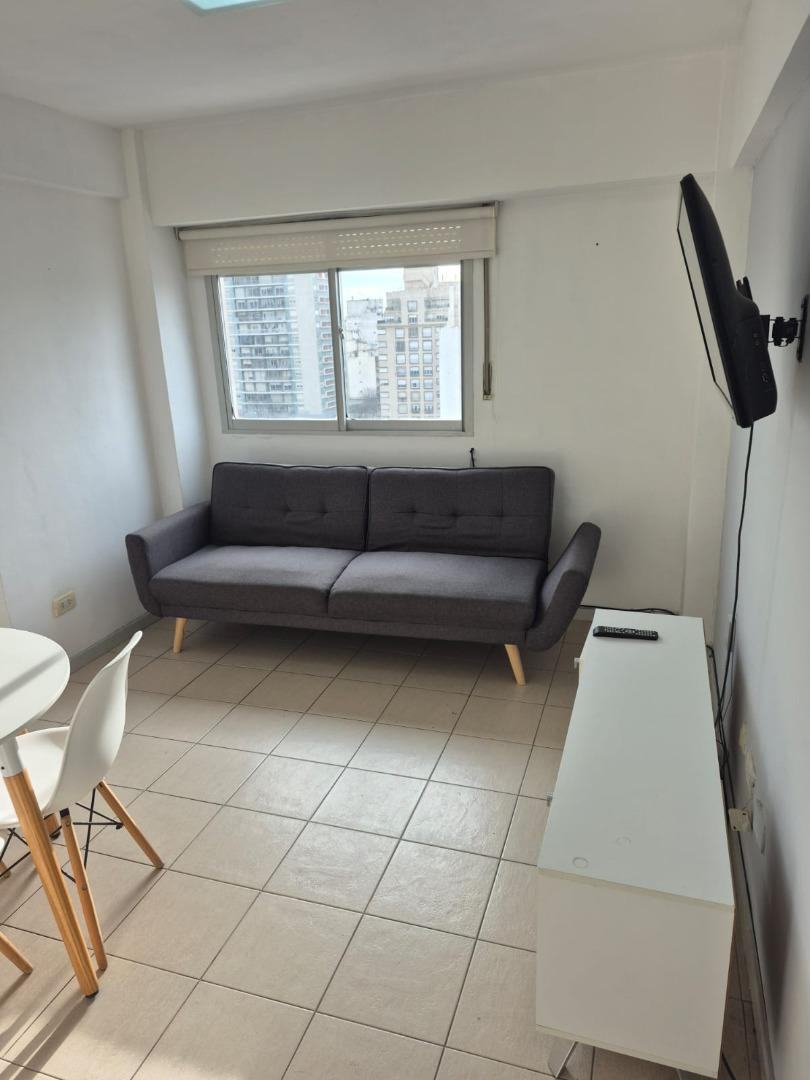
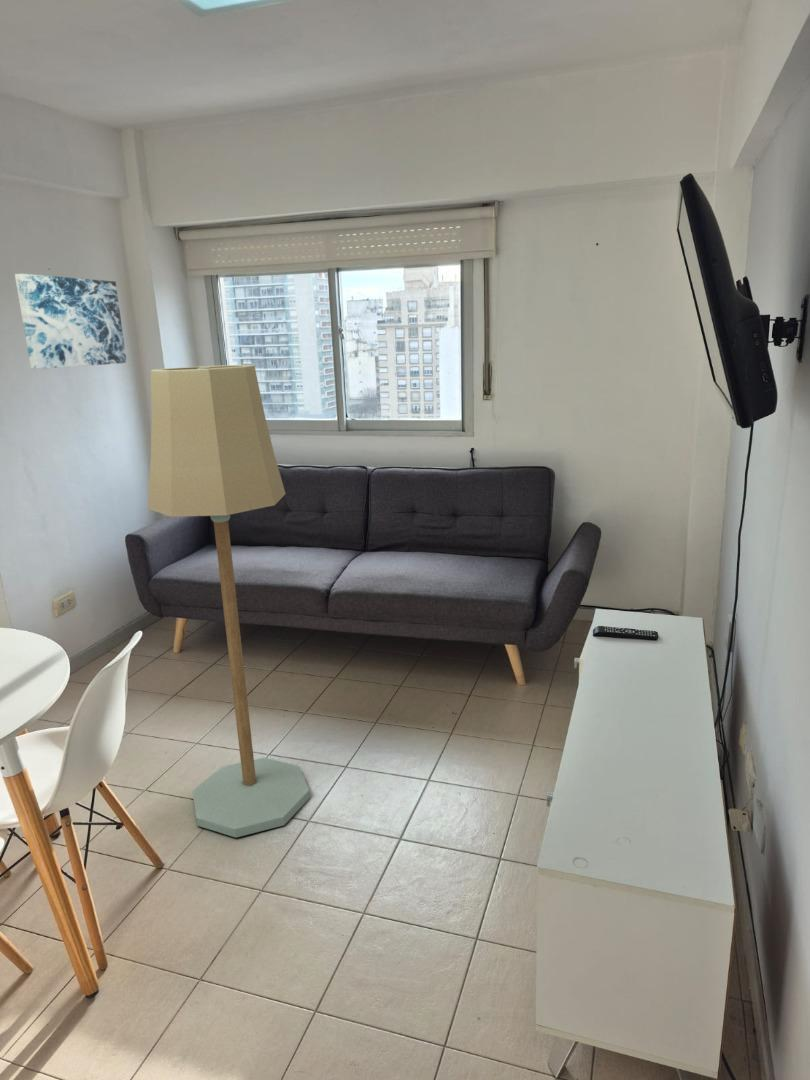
+ wall art (75, 322)
+ floor lamp (229, 601)
